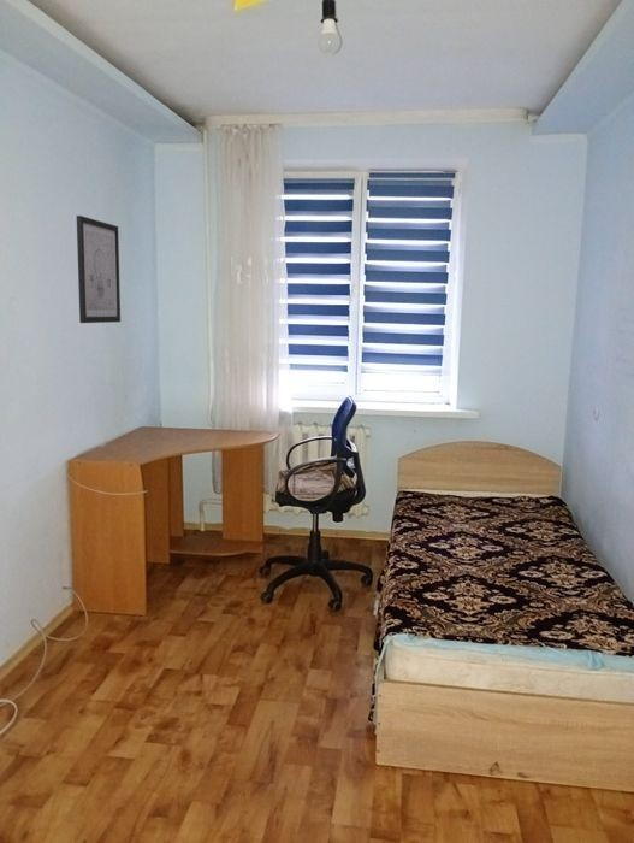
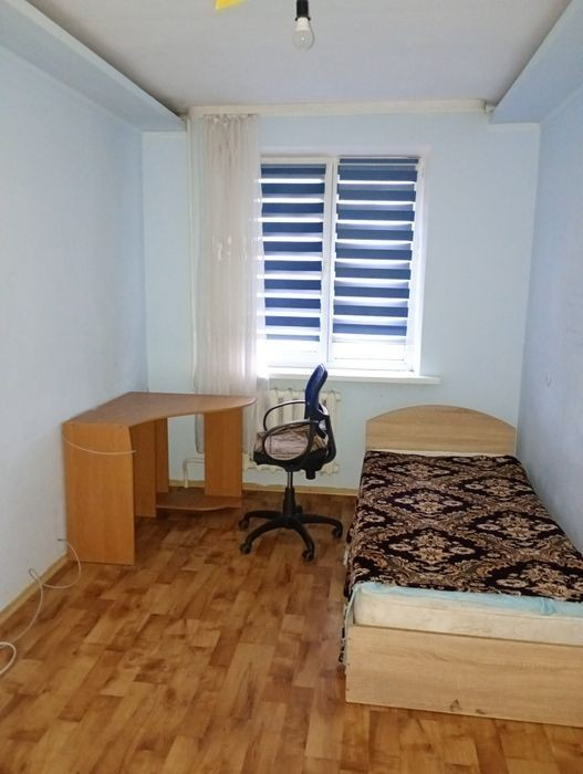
- wall art (100, 272)
